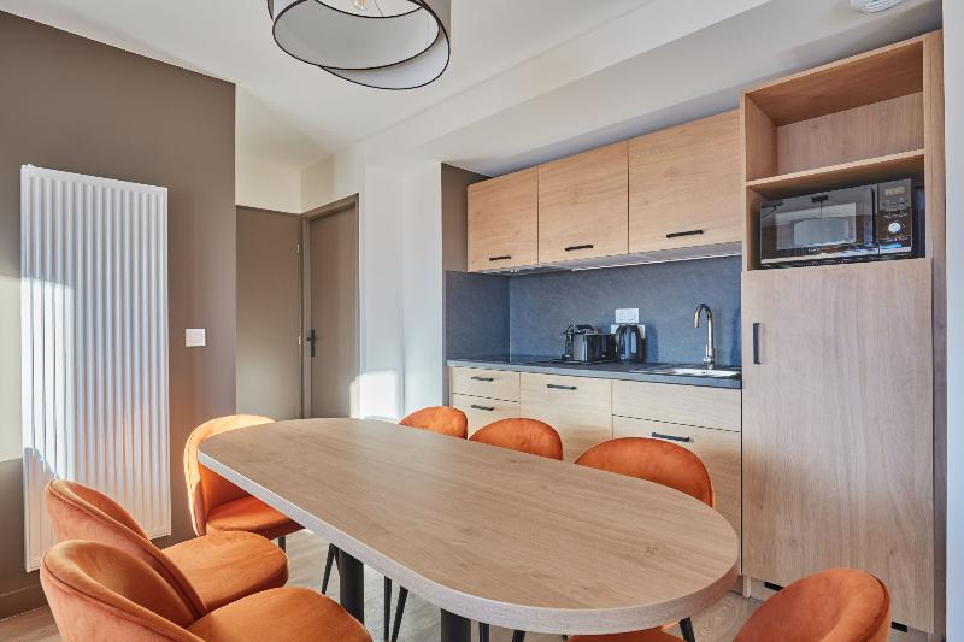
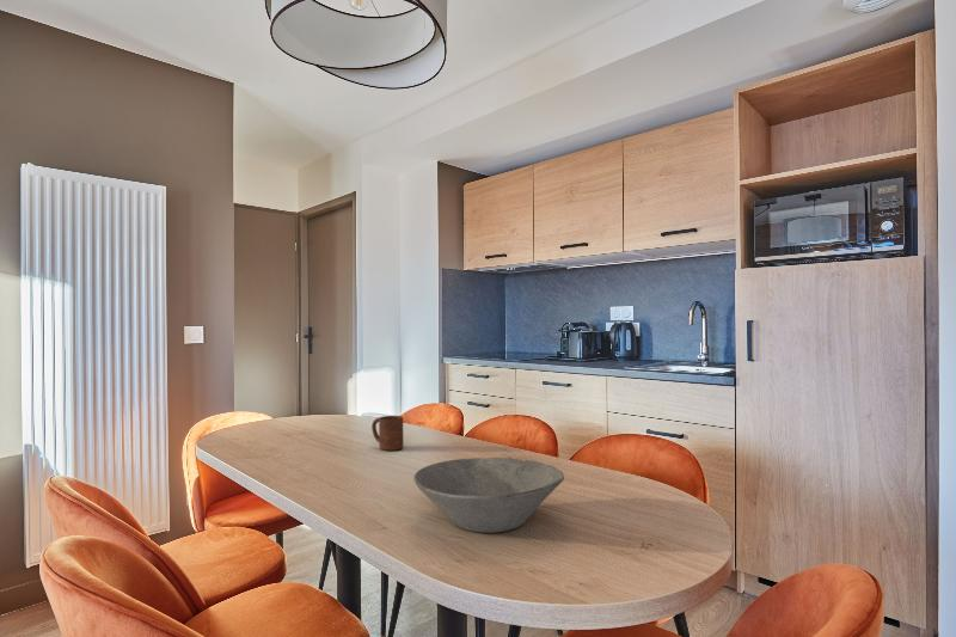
+ cup (387, 433)
+ bowl (489, 495)
